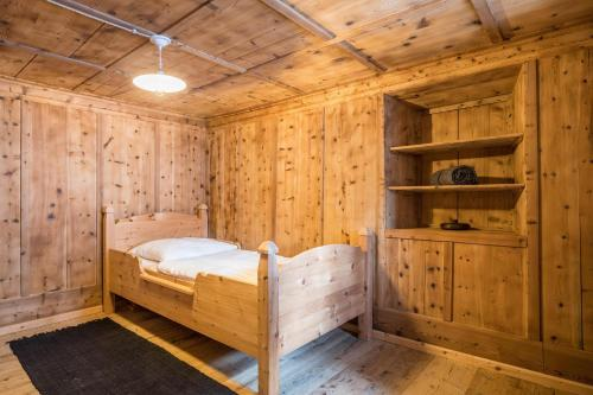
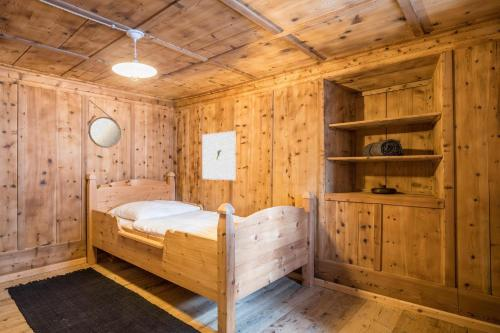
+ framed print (218, 156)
+ home mirror (104, 124)
